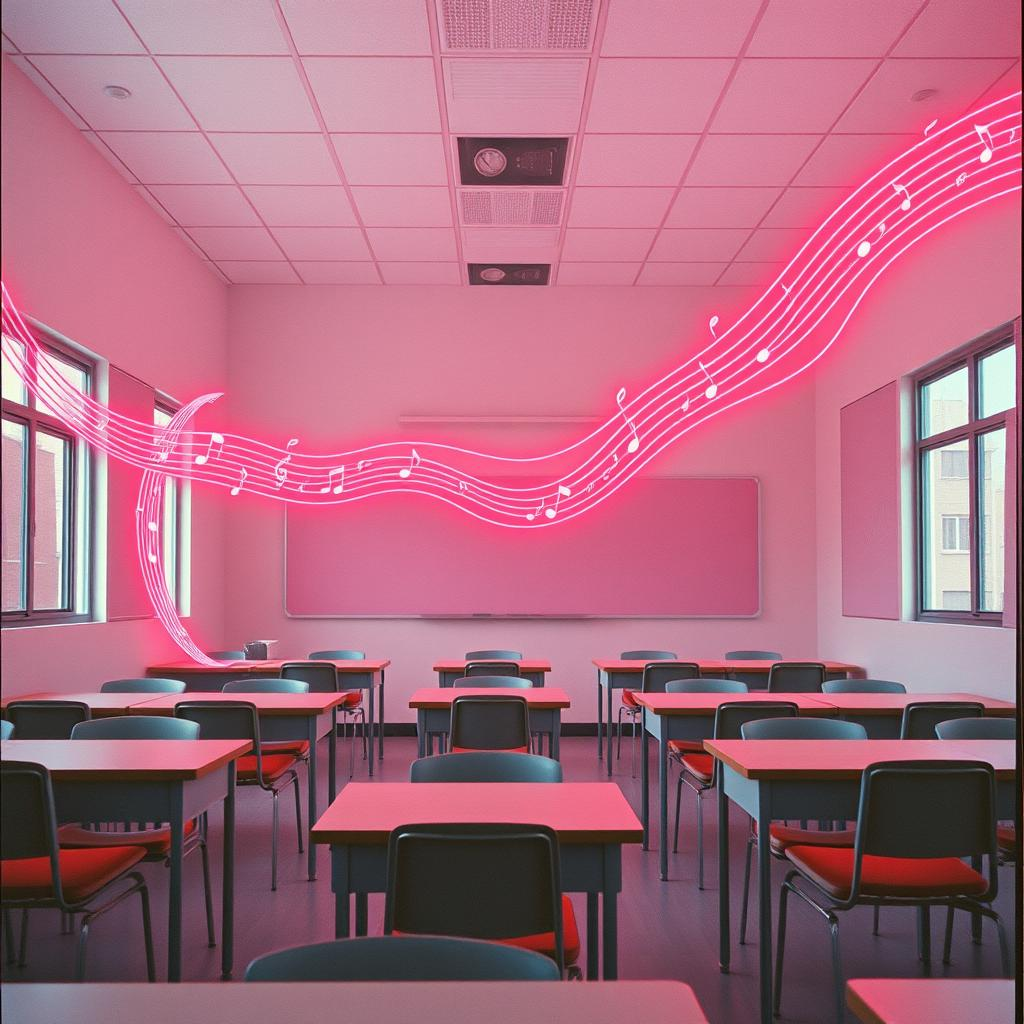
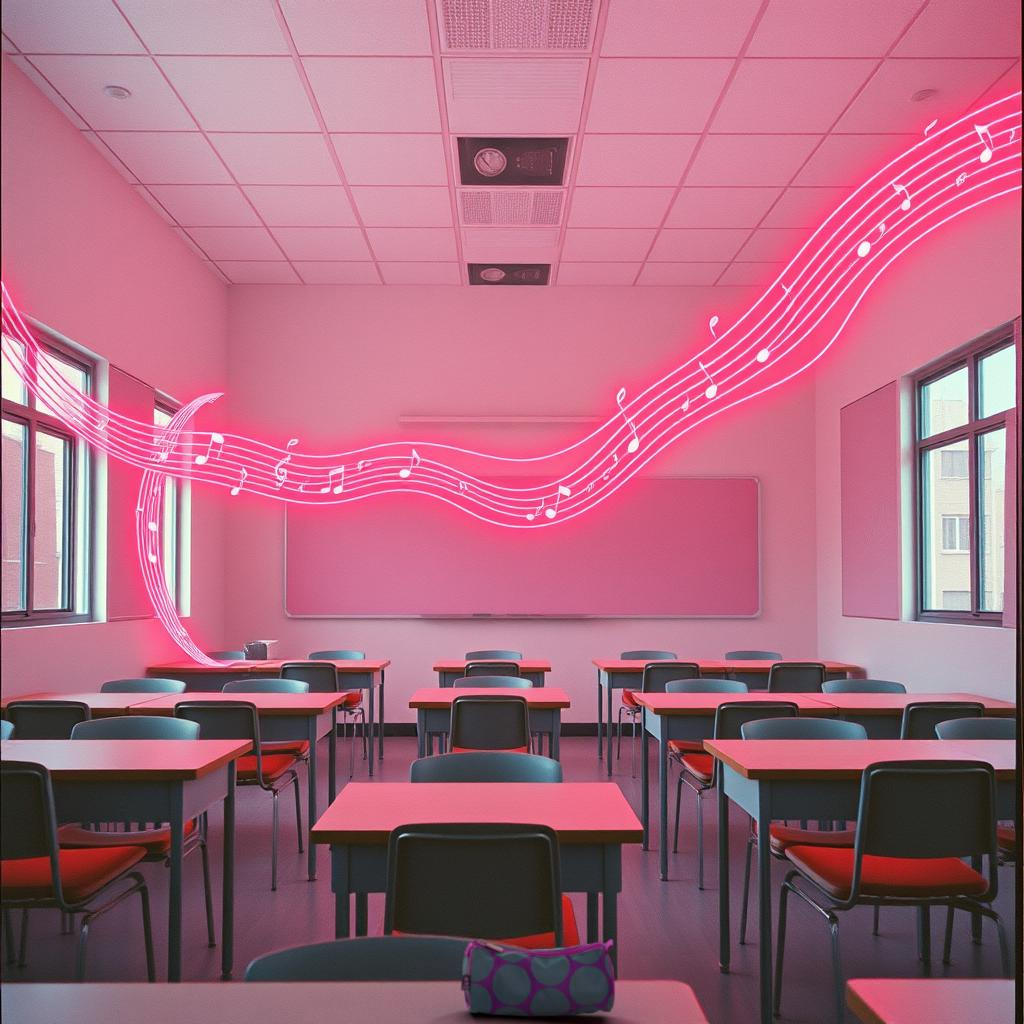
+ pencil case (537, 975)
